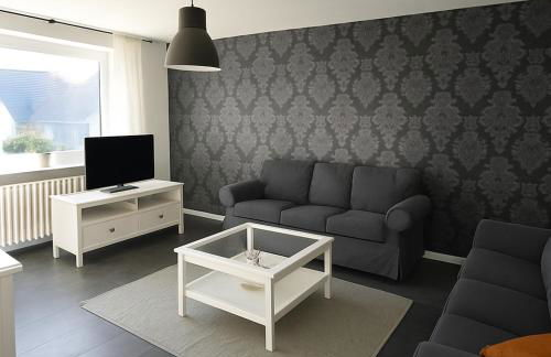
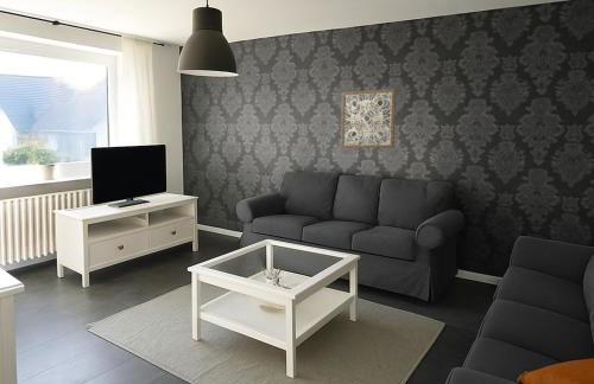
+ wall art (367, 121)
